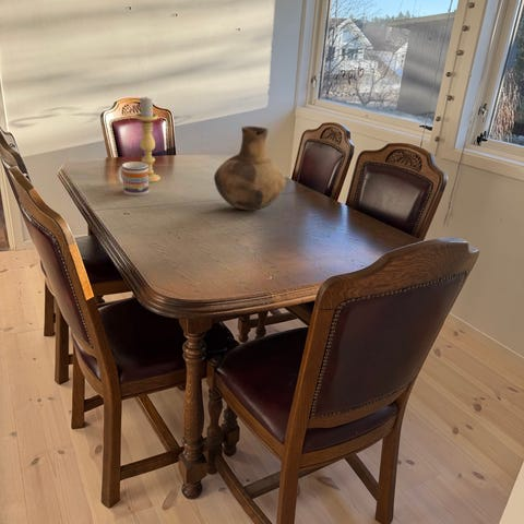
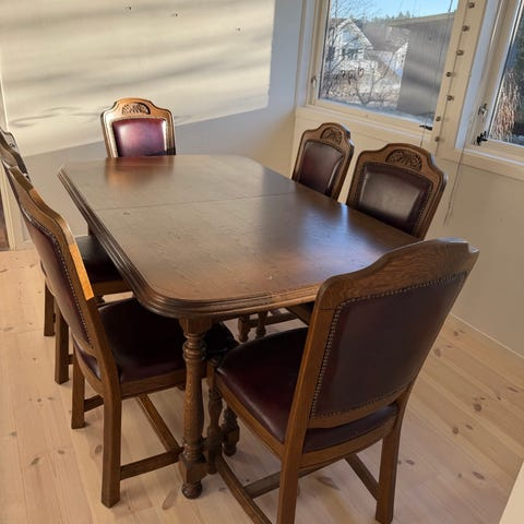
- vase (250, 169)
- candle holder (147, 139)
- mug (133, 178)
